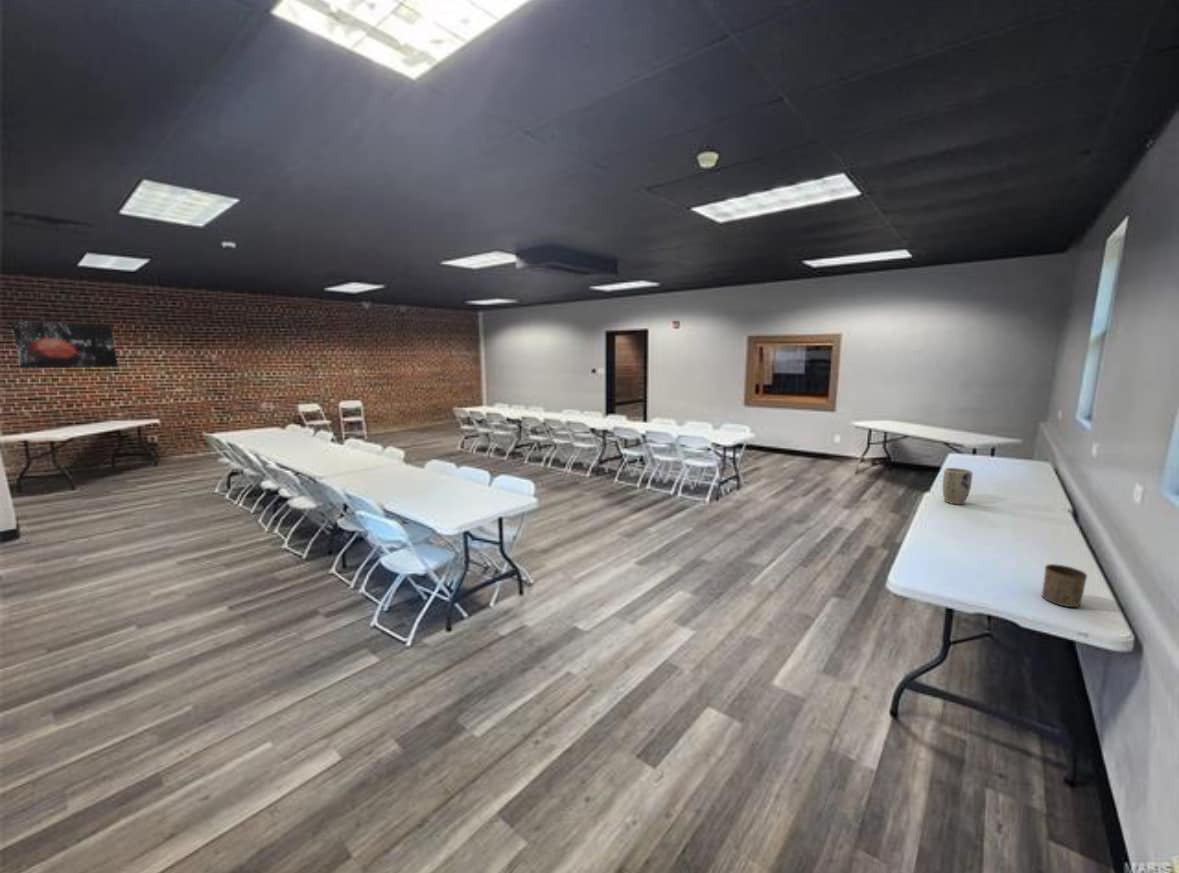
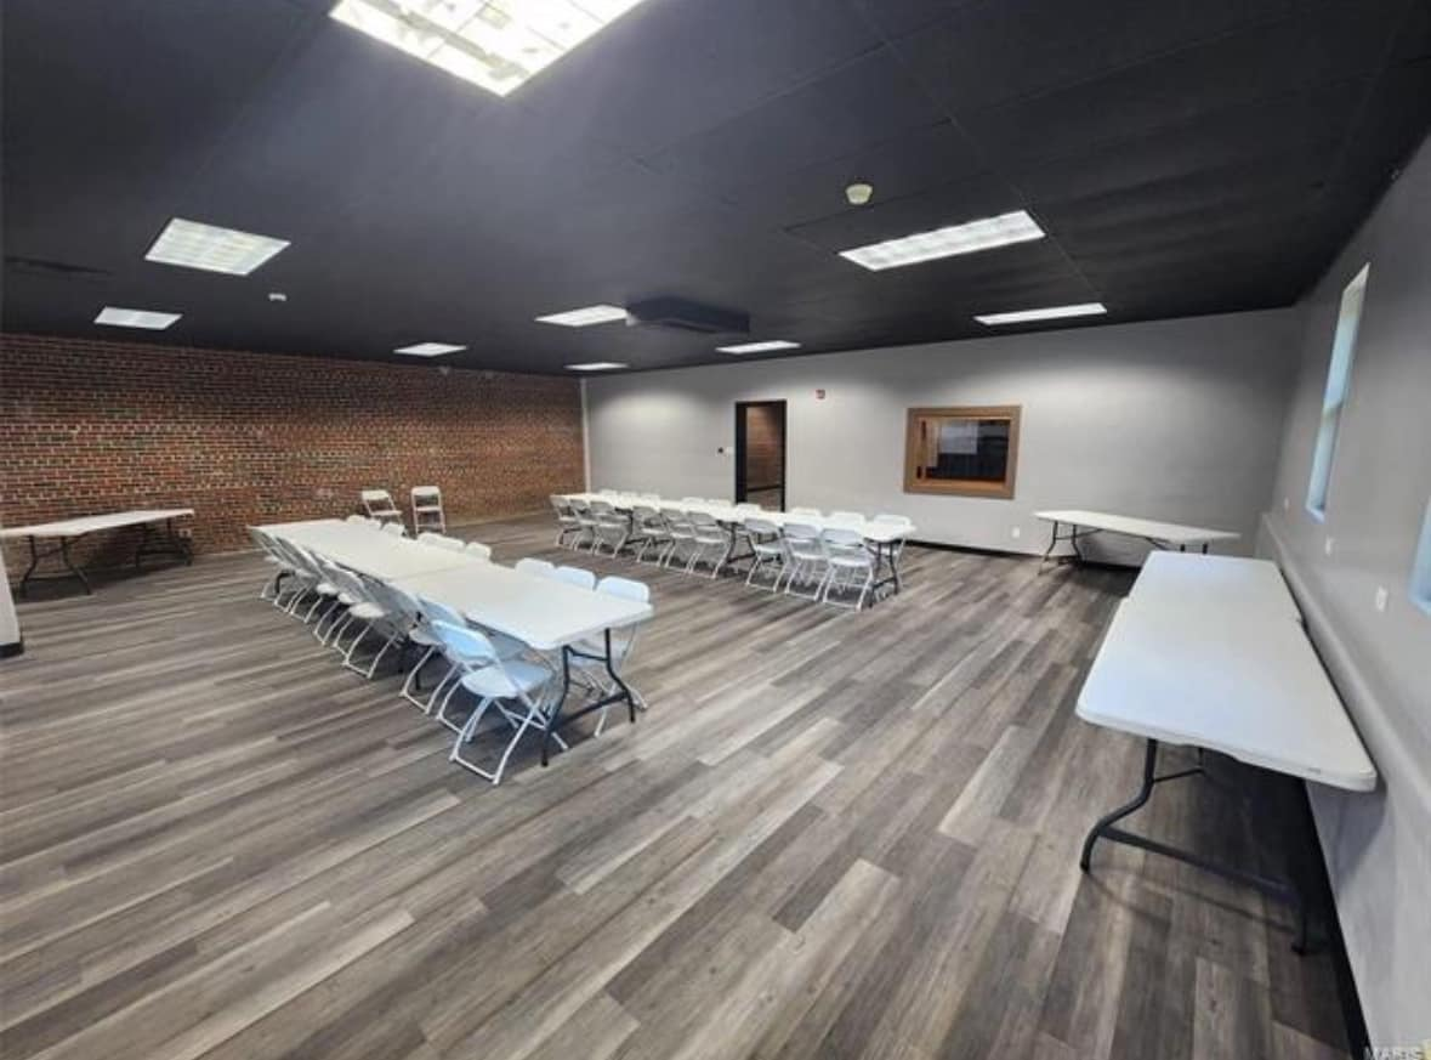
- plant pot (956, 486)
- cup (1063, 585)
- wall art (67, 345)
